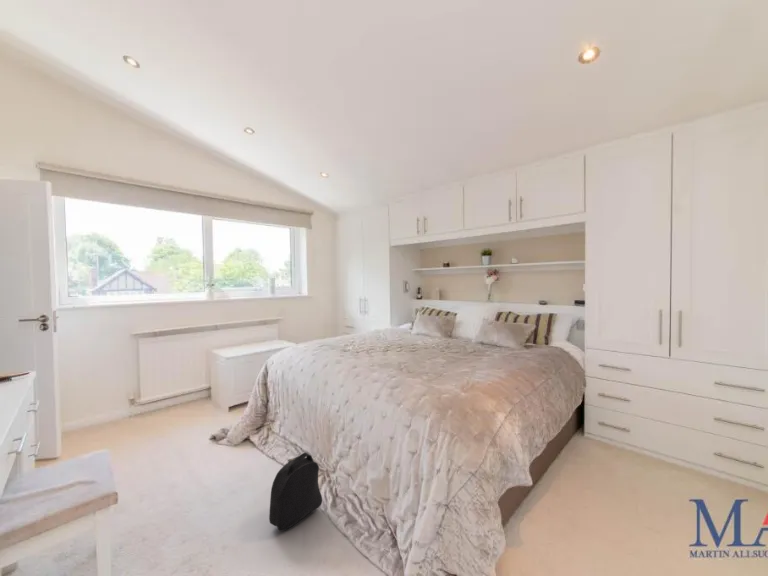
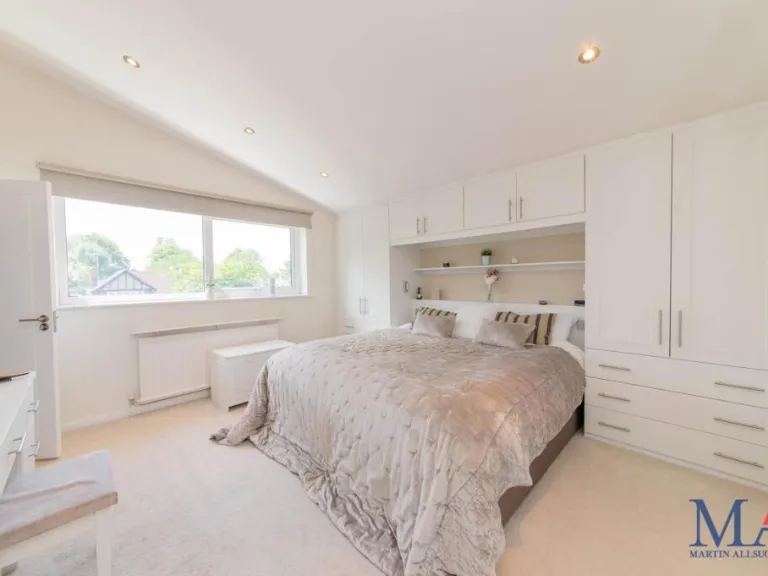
- backpack (296, 485)
